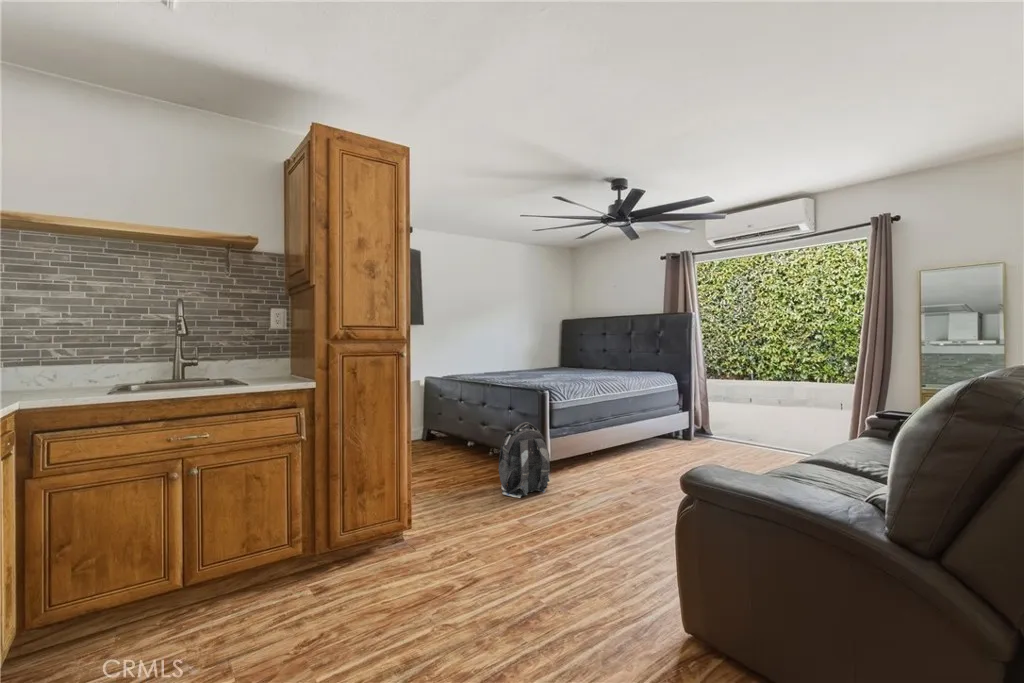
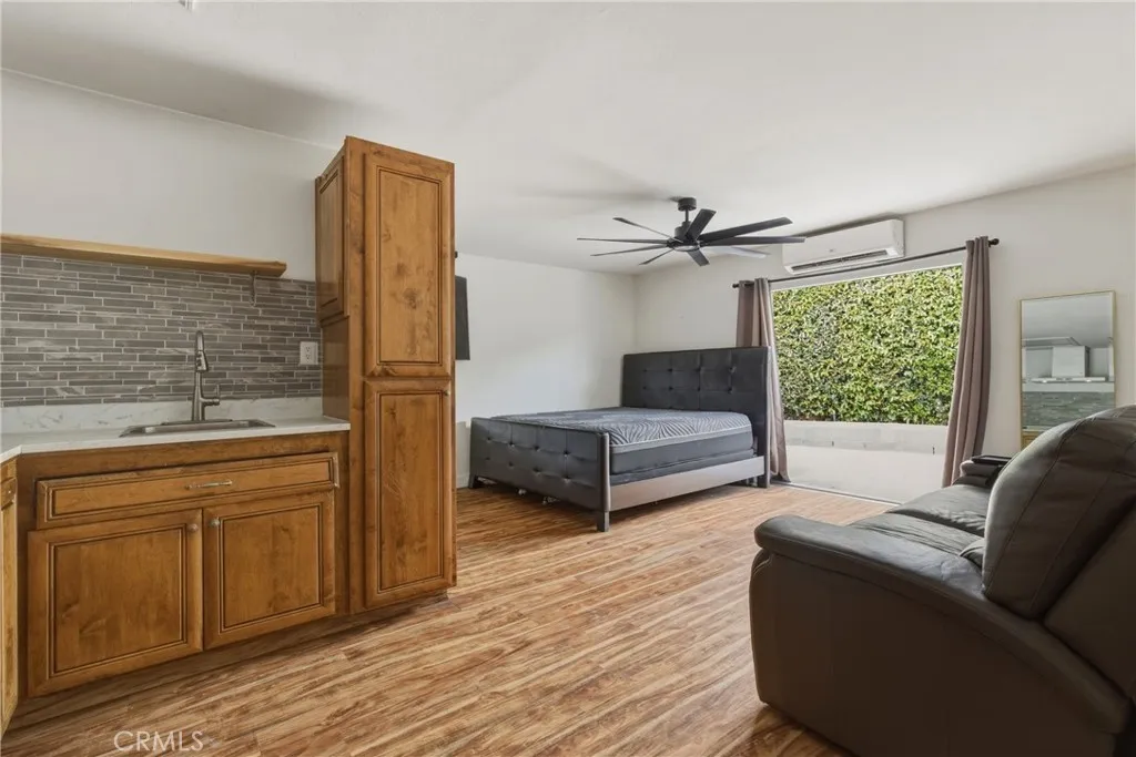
- backpack (524, 456)
